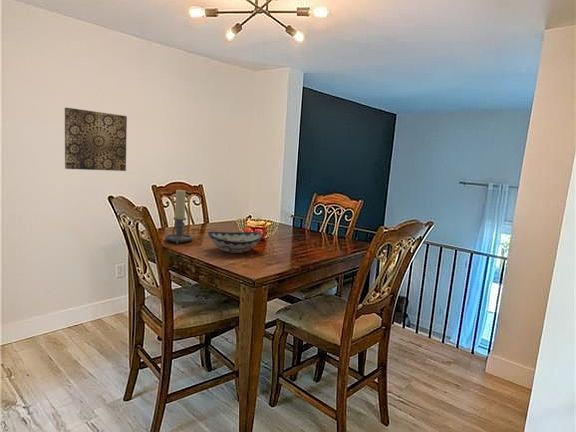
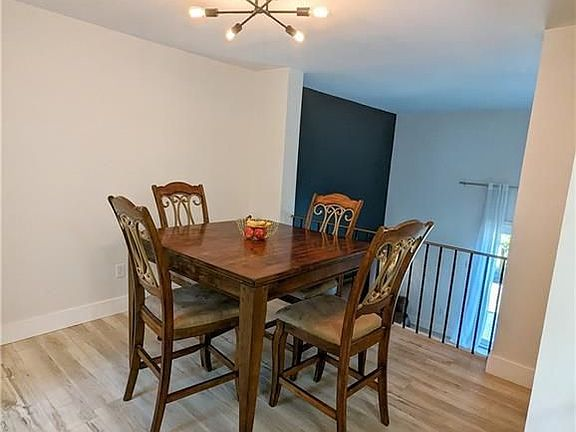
- candle holder (179, 215)
- wall art (97, 141)
- decorative bowl (235, 242)
